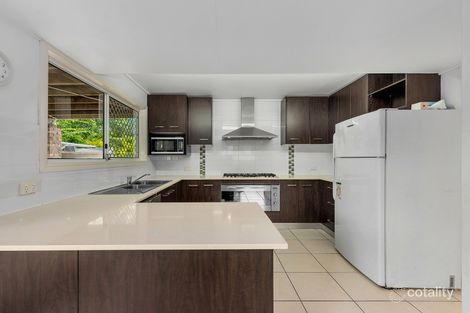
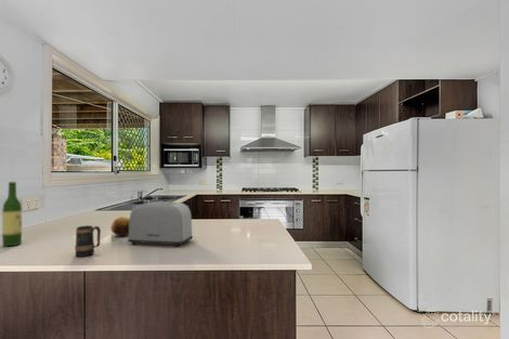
+ fruit (122, 225)
+ wine bottle (12, 212)
+ mug (88, 239)
+ toaster (159, 222)
